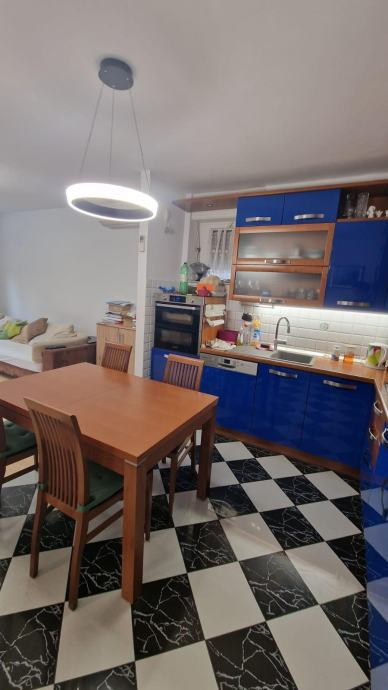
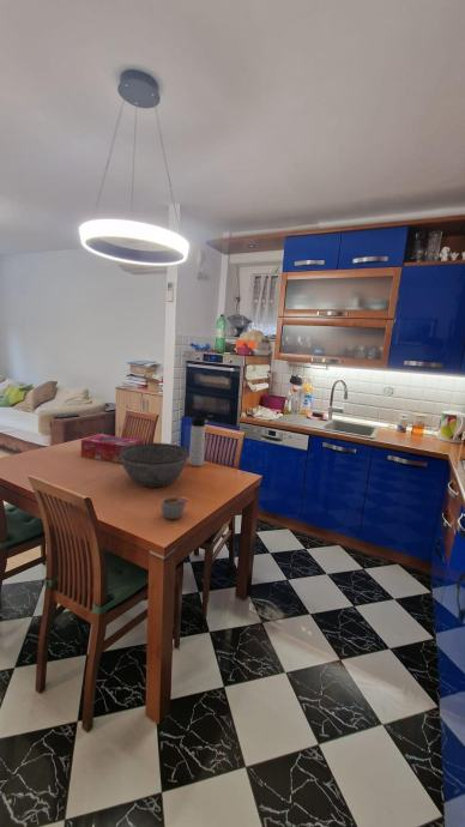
+ thermos bottle (199, 439)
+ tissue box (111, 448)
+ bowl (153, 465)
+ mug (174, 505)
